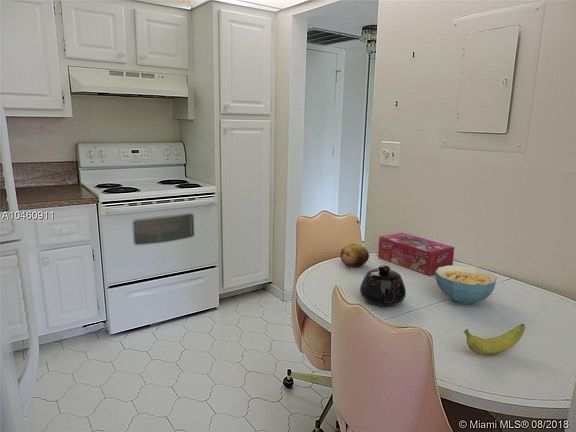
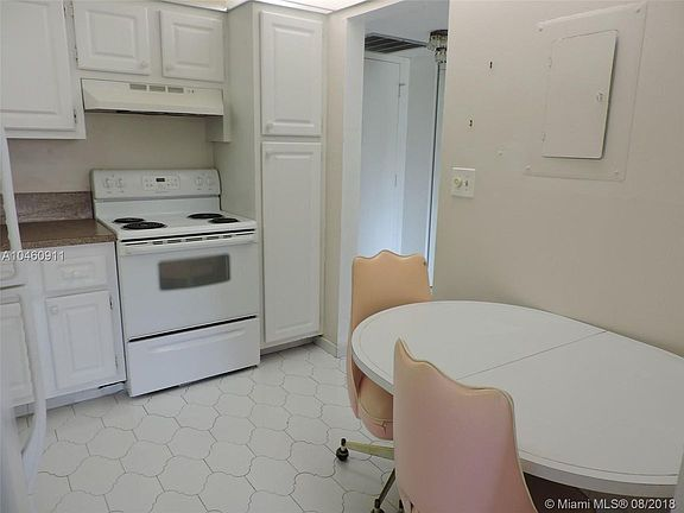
- teapot (383, 284)
- banana (493, 339)
- cereal bowl (464, 287)
- fruit (355, 254)
- tissue box (414, 252)
